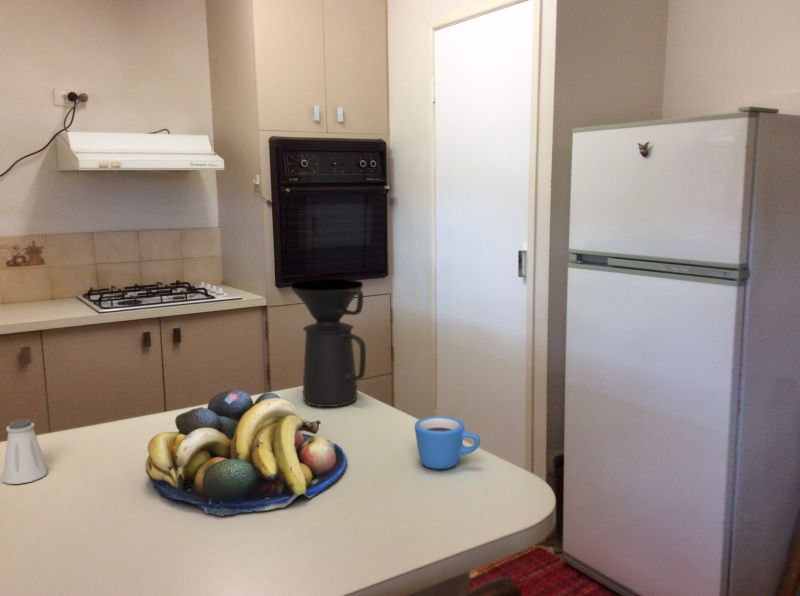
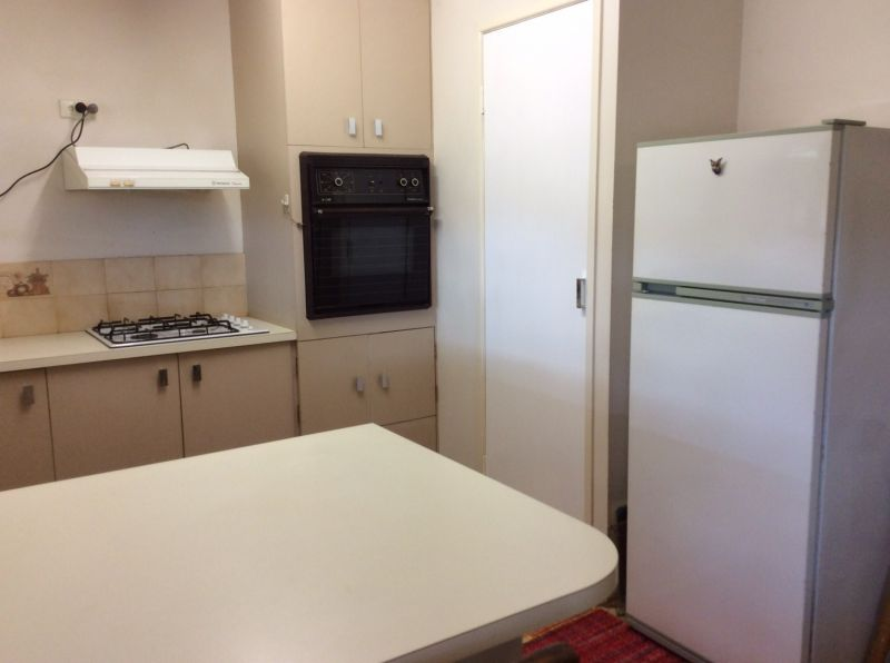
- fruit bowl (251, 435)
- saltshaker (22, 449)
- mug (447, 444)
- coffee maker (328, 342)
